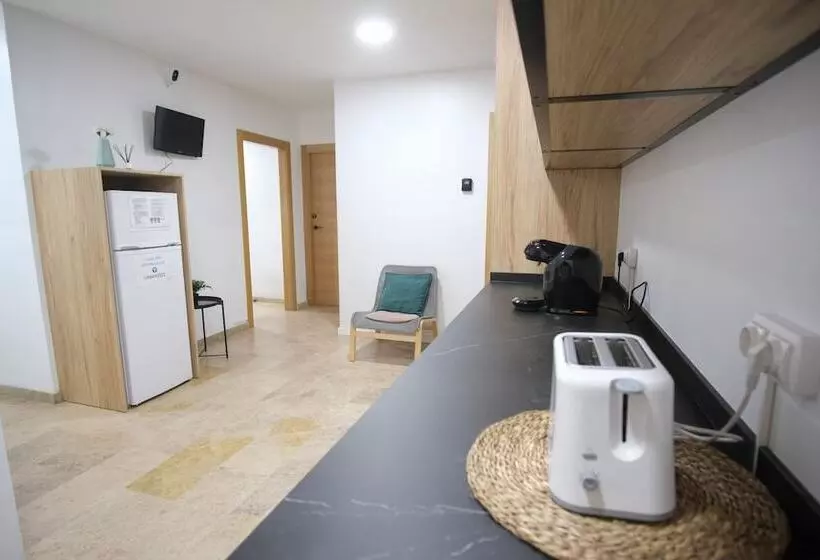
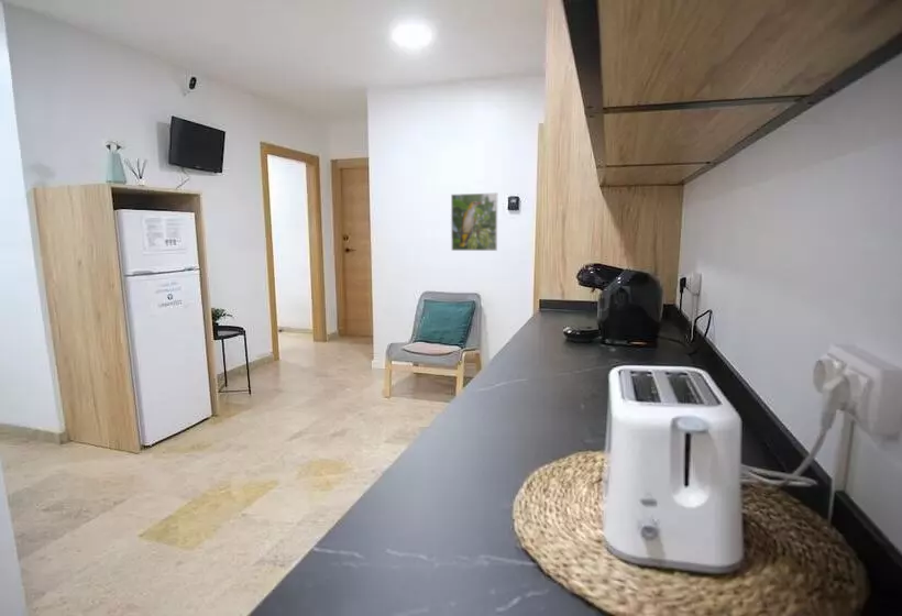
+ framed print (474, 222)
